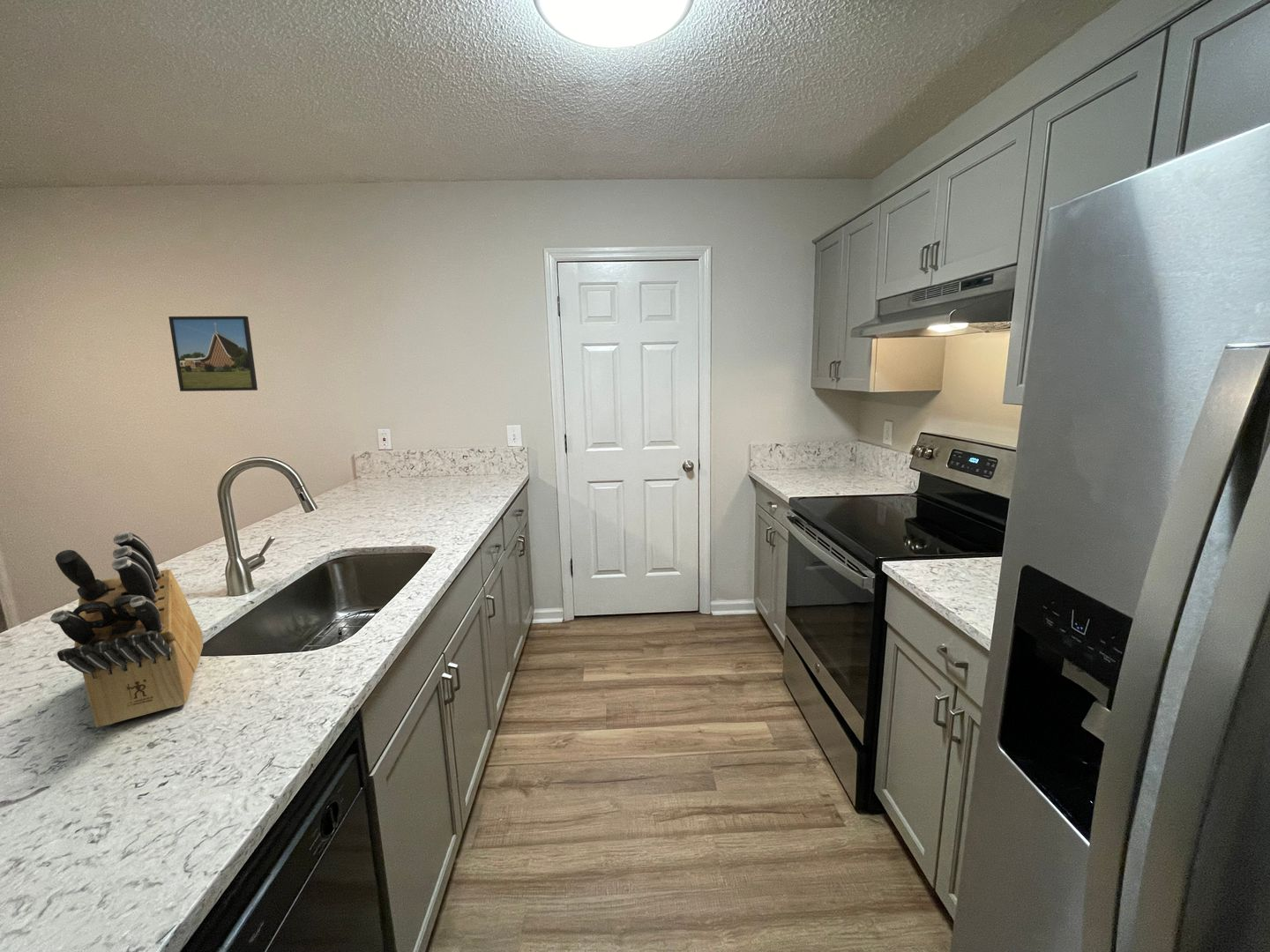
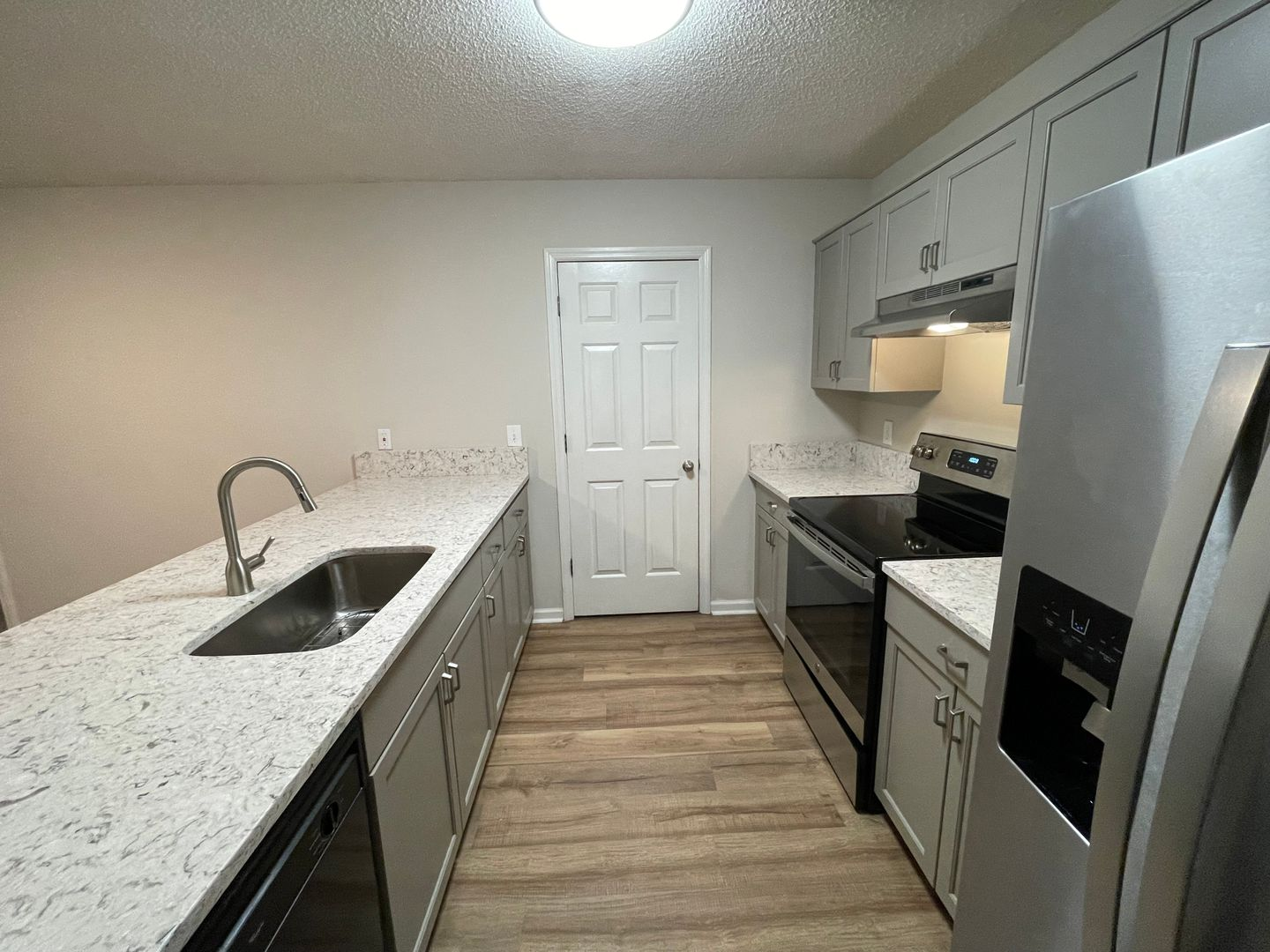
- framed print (213, 353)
- knife block (136, 609)
